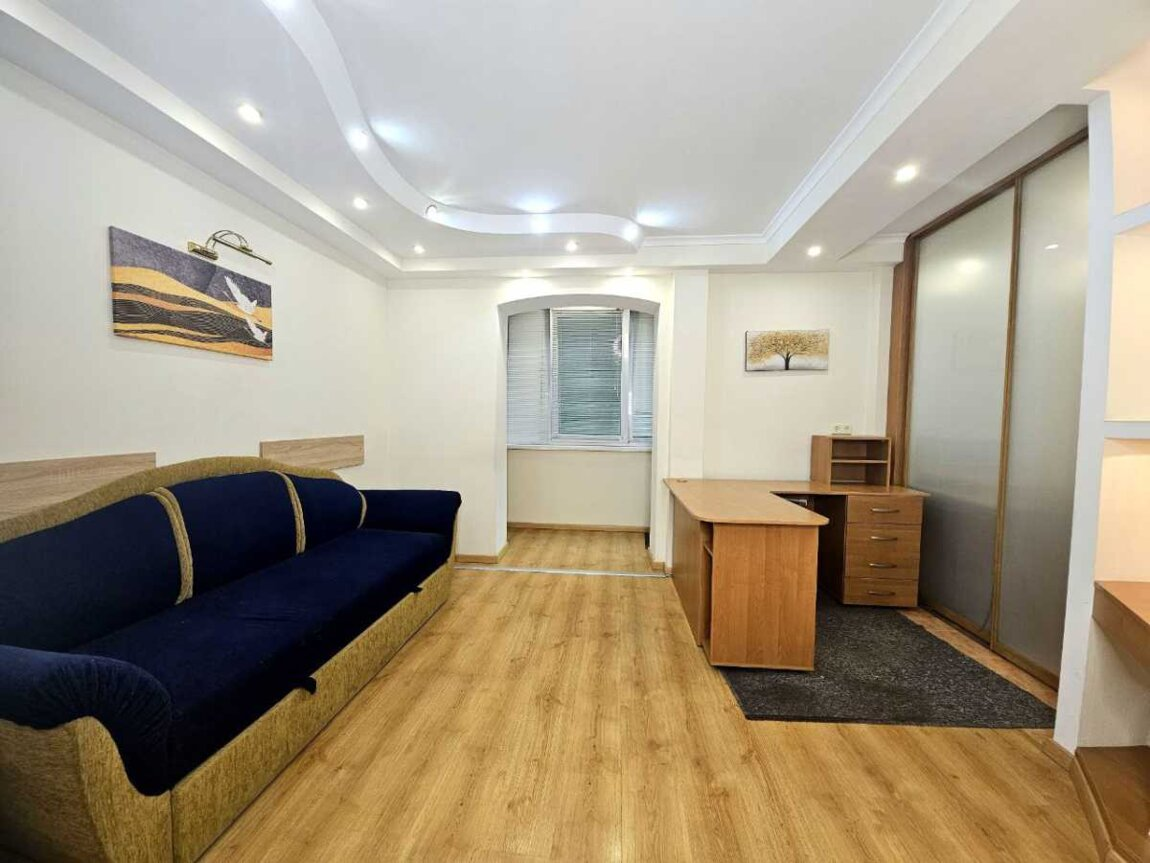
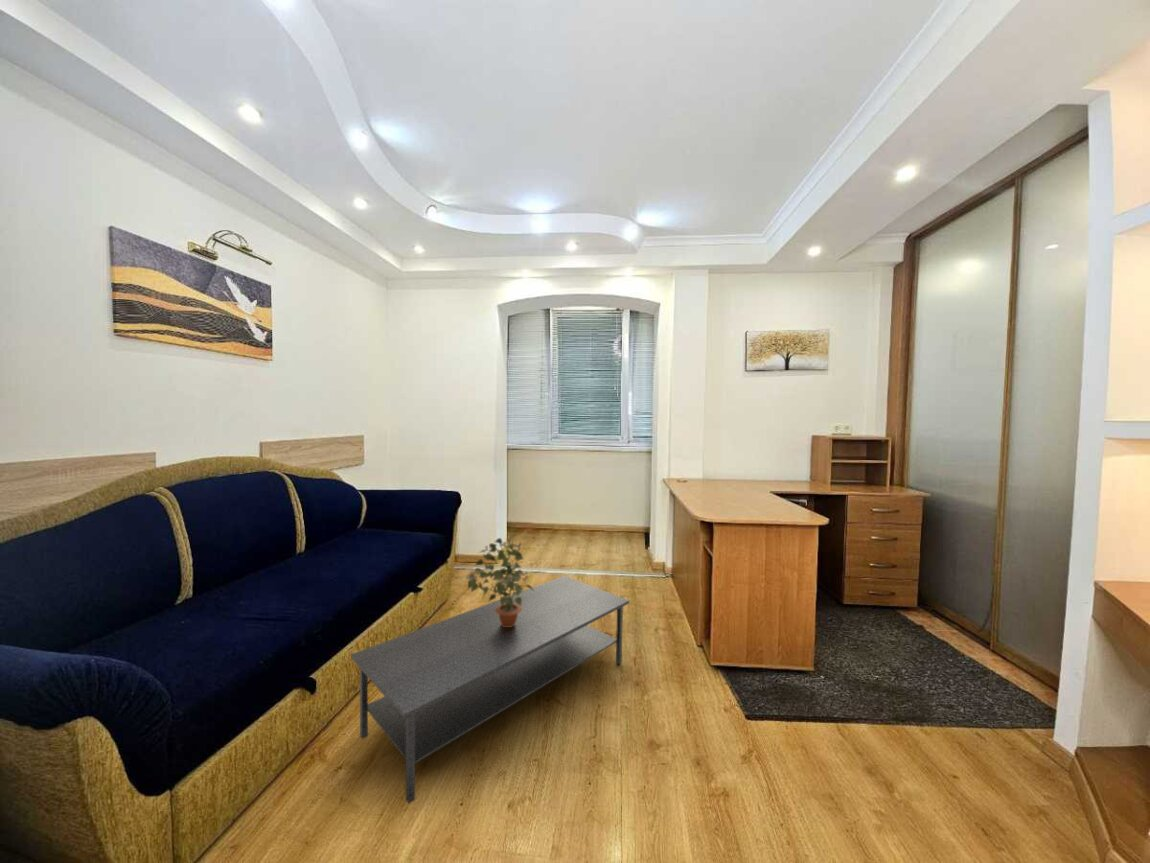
+ potted plant (508, 582)
+ coffee table (508, 659)
